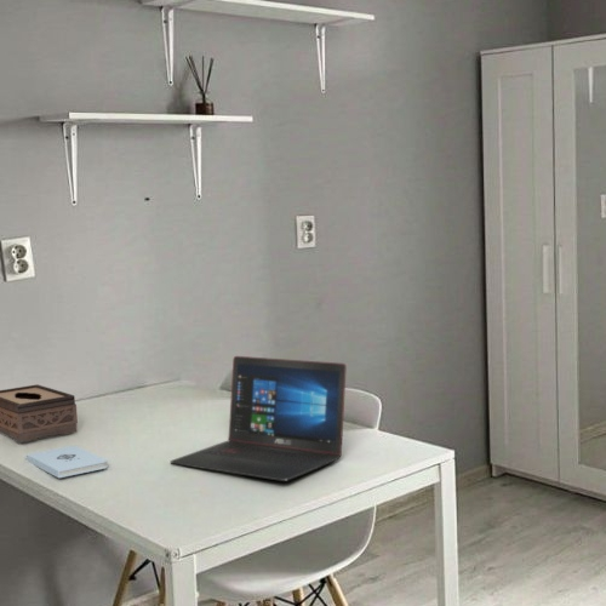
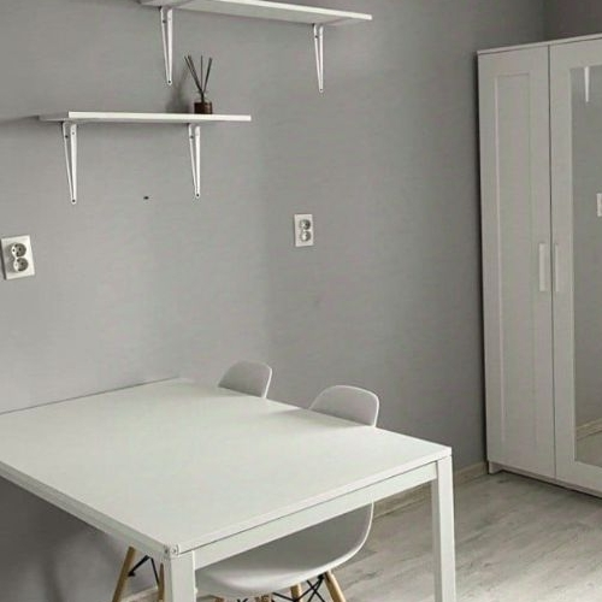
- laptop (257, 415)
- tissue box (29, 411)
- notepad (67, 461)
